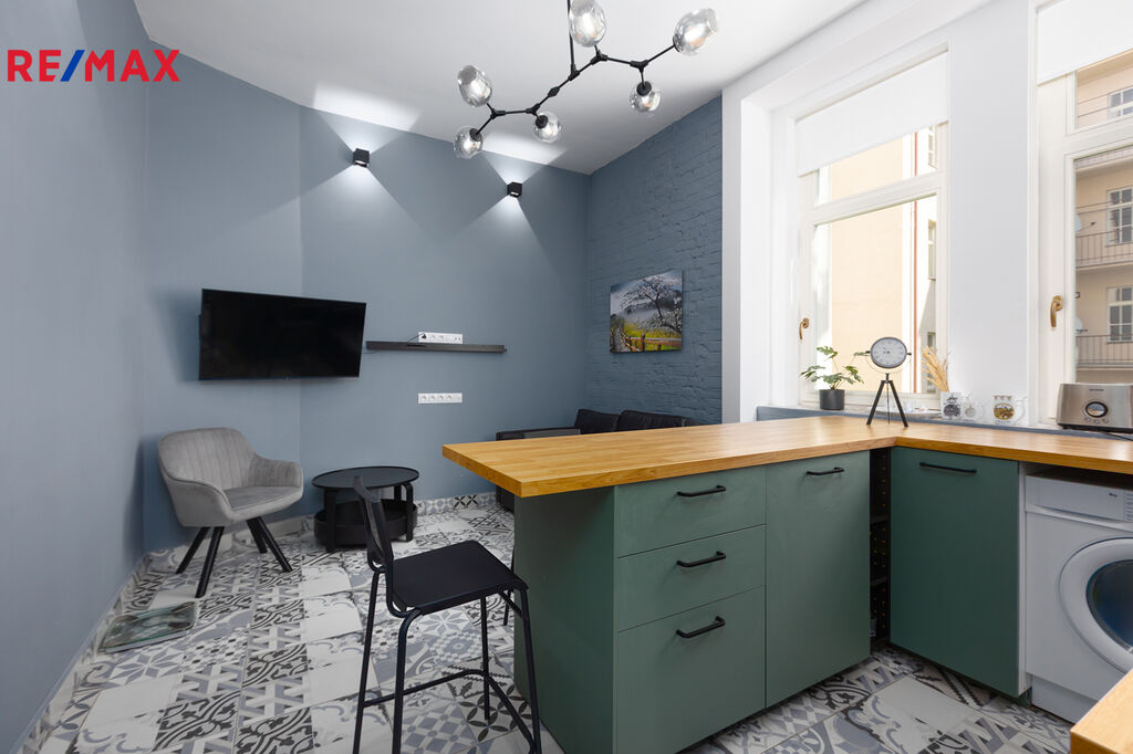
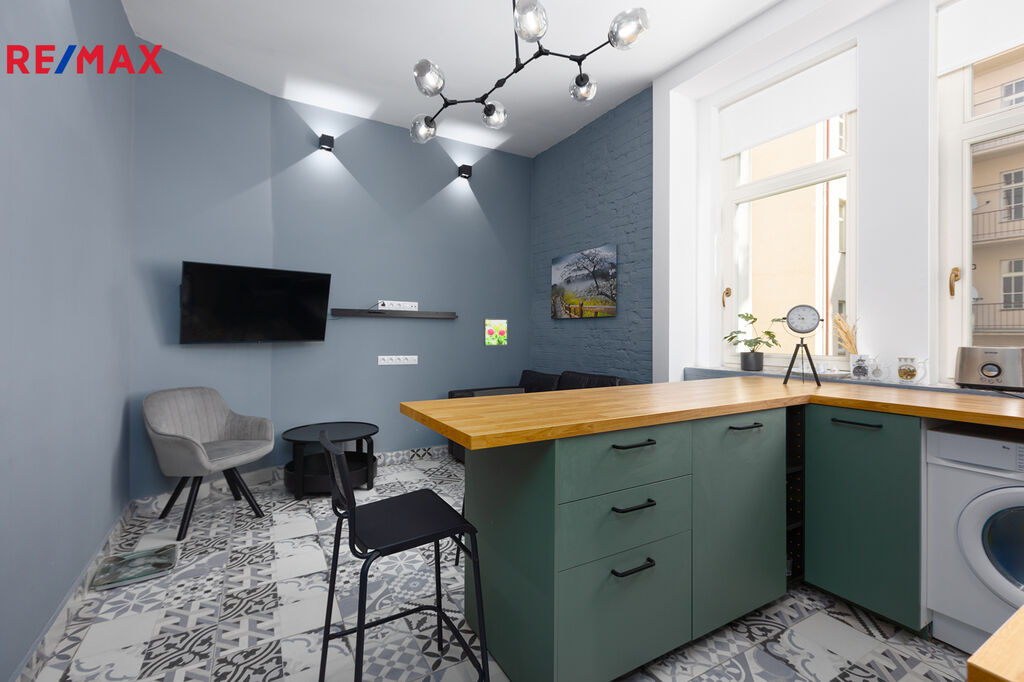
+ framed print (495, 332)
